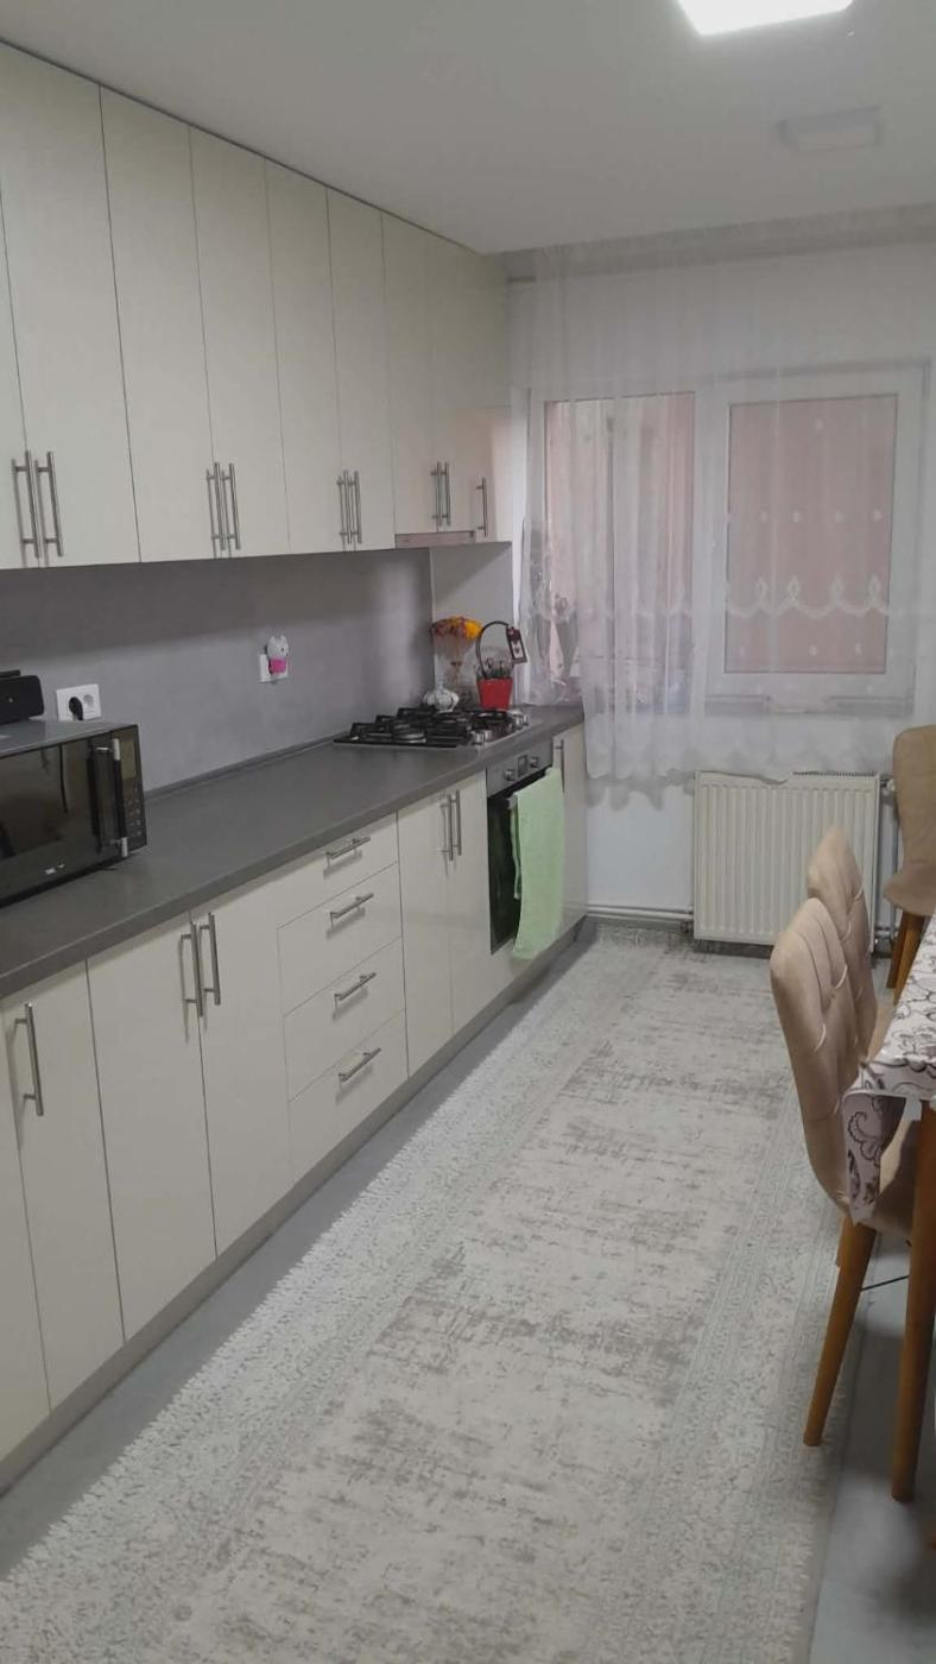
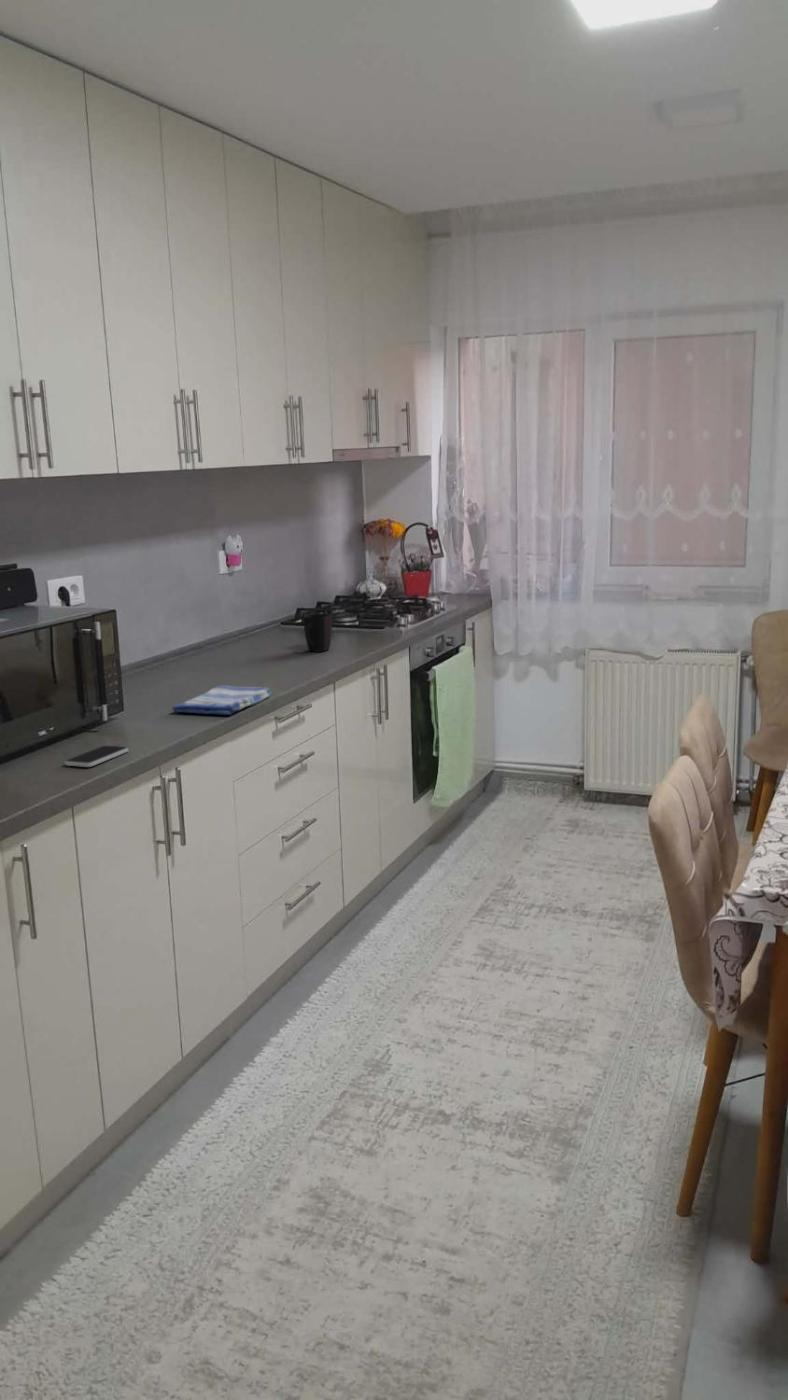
+ smartphone (97, 756)
+ mug (317, 633)
+ dish towel (223, 699)
